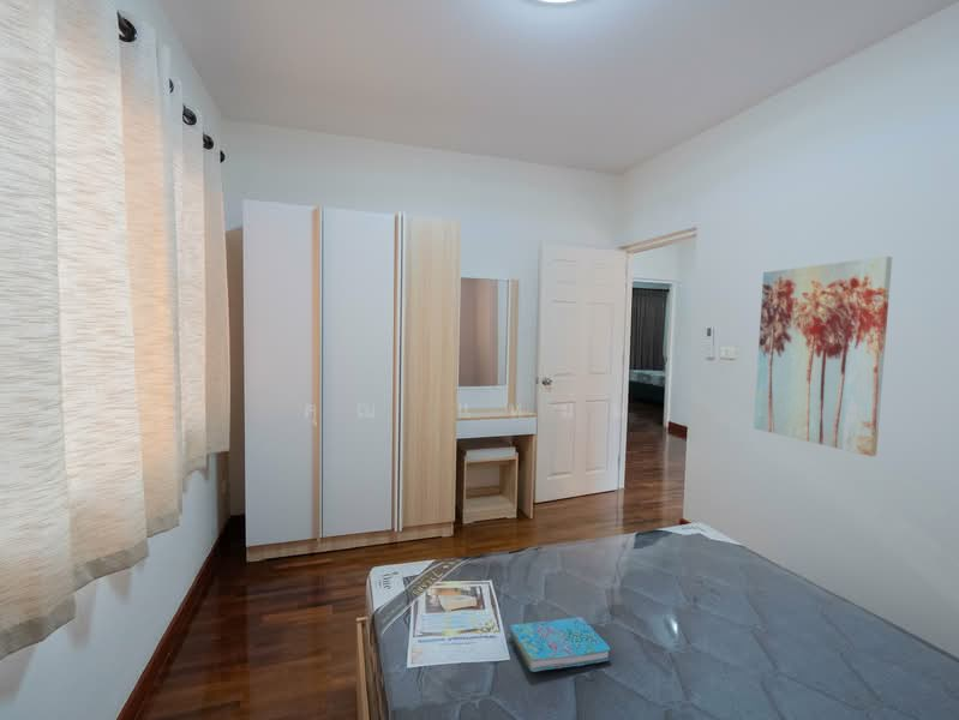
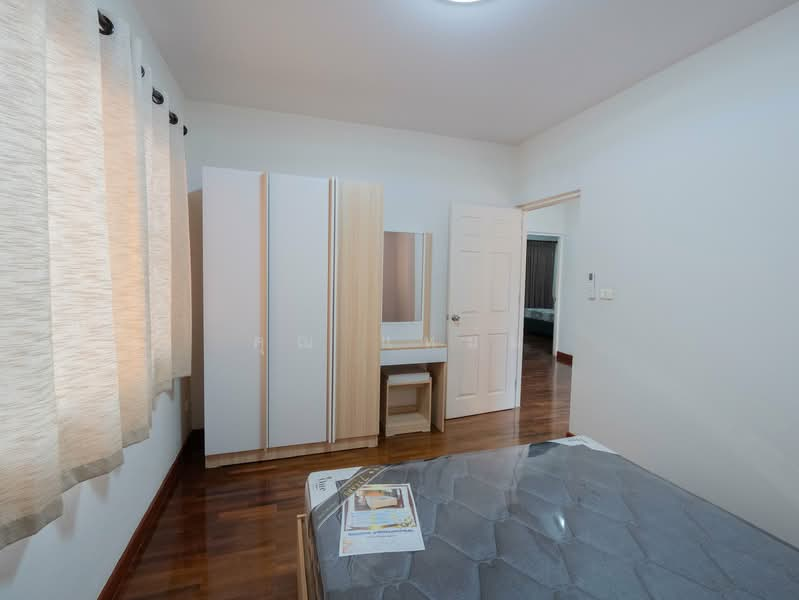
- wall art (813, 354)
- cover (557, 638)
